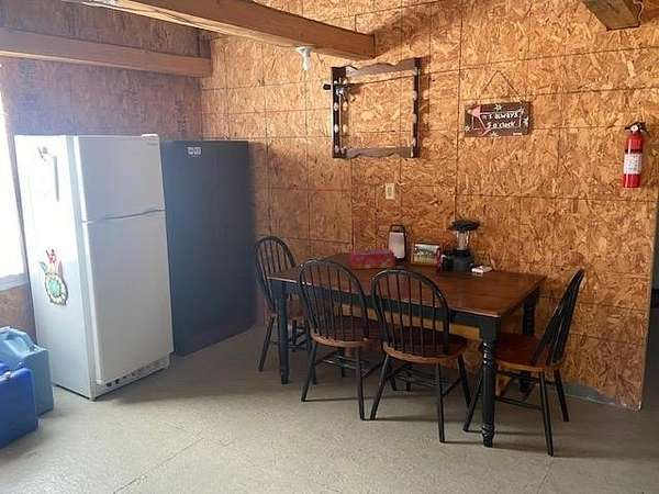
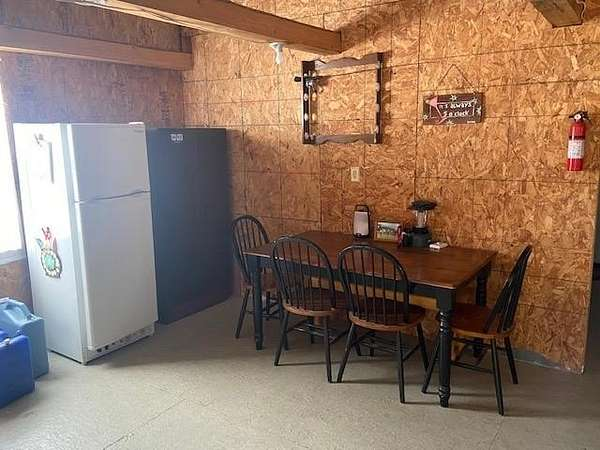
- tissue box (371, 258)
